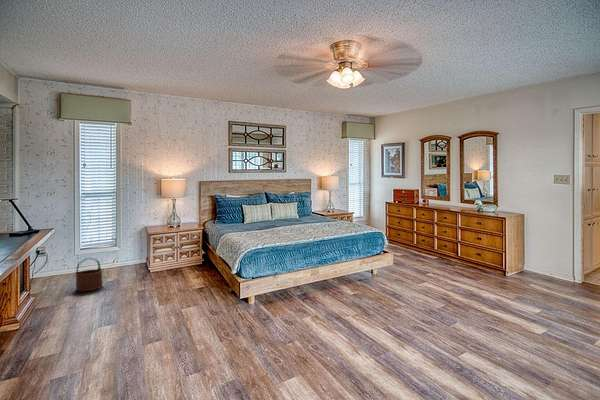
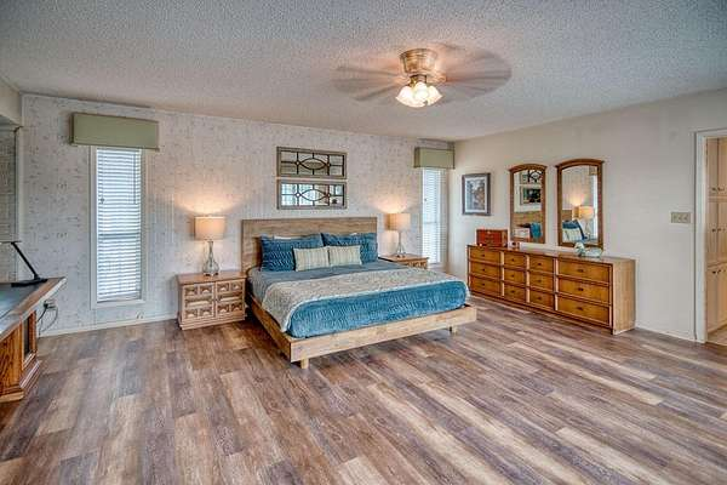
- wooden bucket (89, 273)
